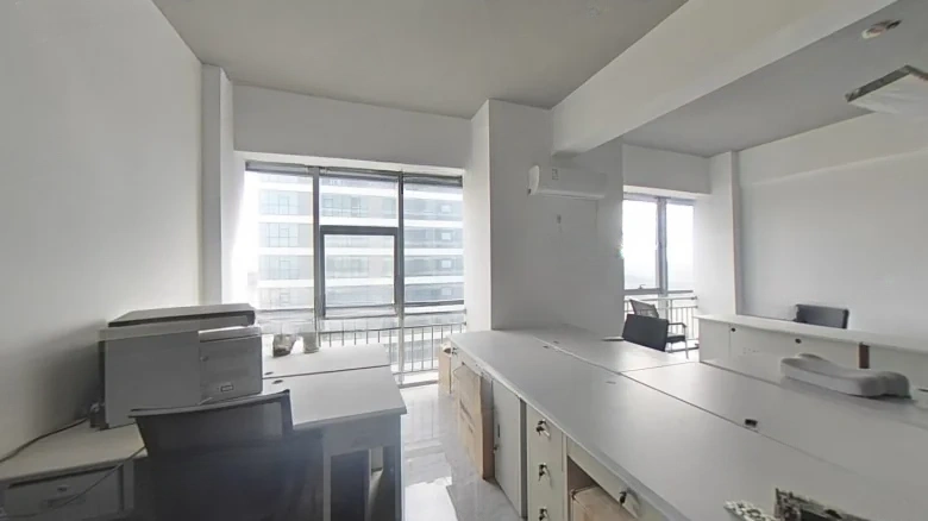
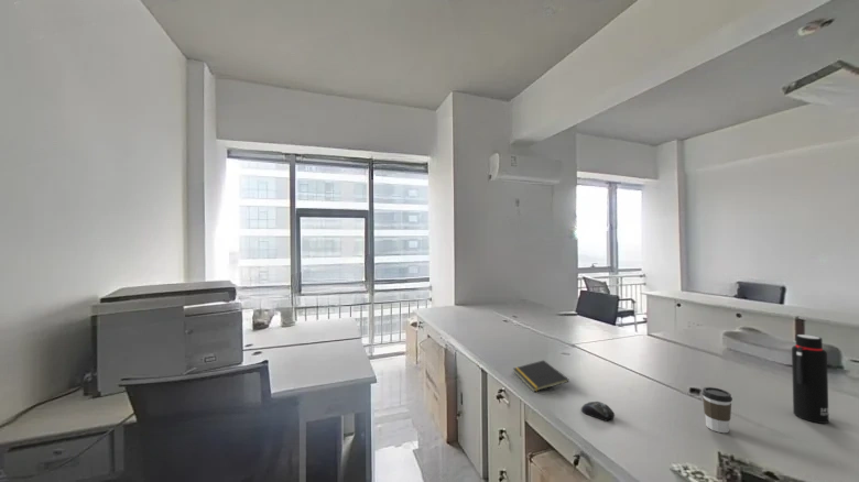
+ computer mouse (597, 408)
+ coffee cup (717, 409)
+ notepad (539, 374)
+ water bottle (807, 376)
